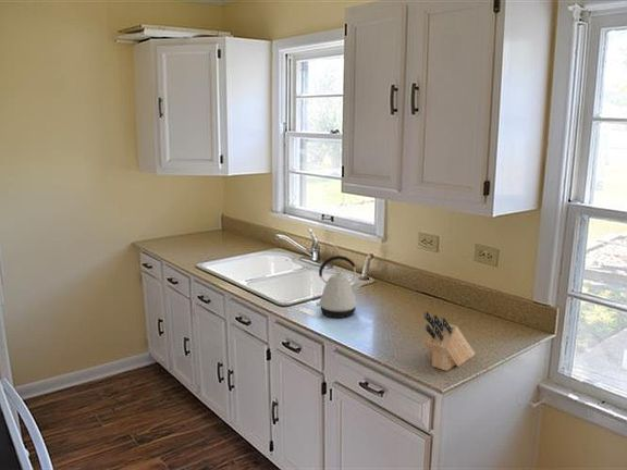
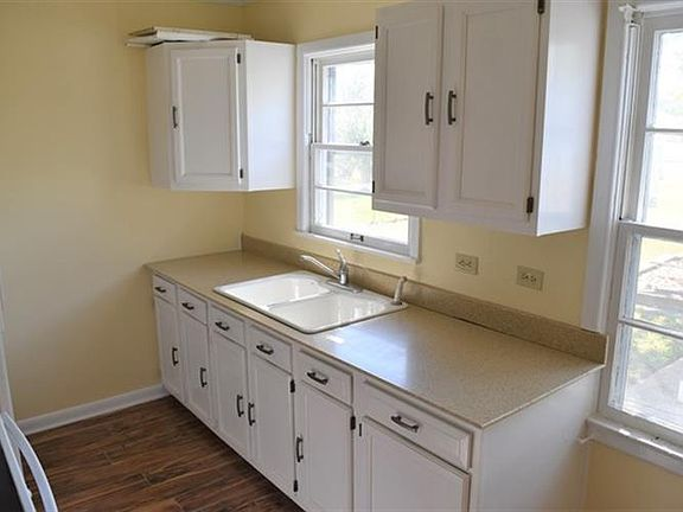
- knife block (447, 335)
- kettle (339, 284)
